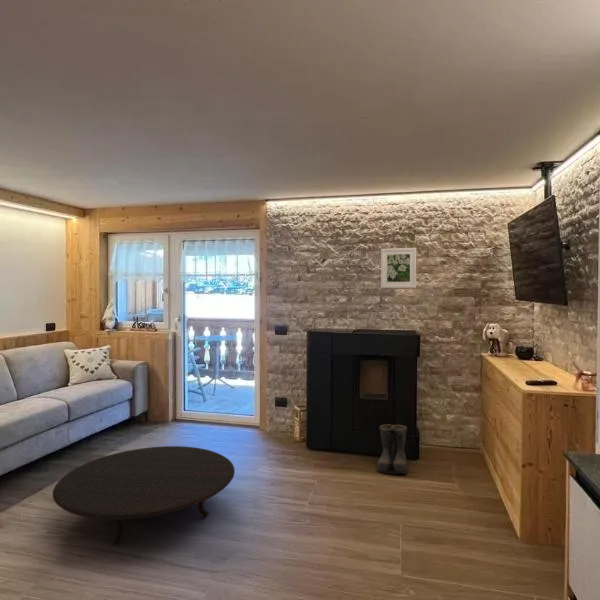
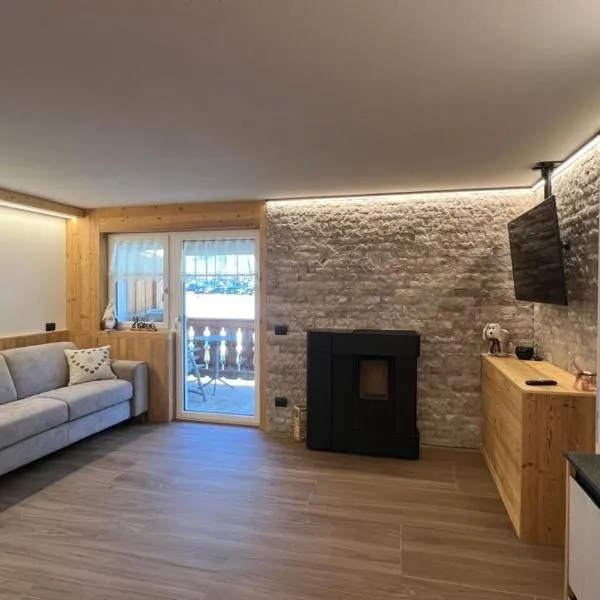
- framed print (398, 268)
- boots (392, 447)
- table (149, 493)
